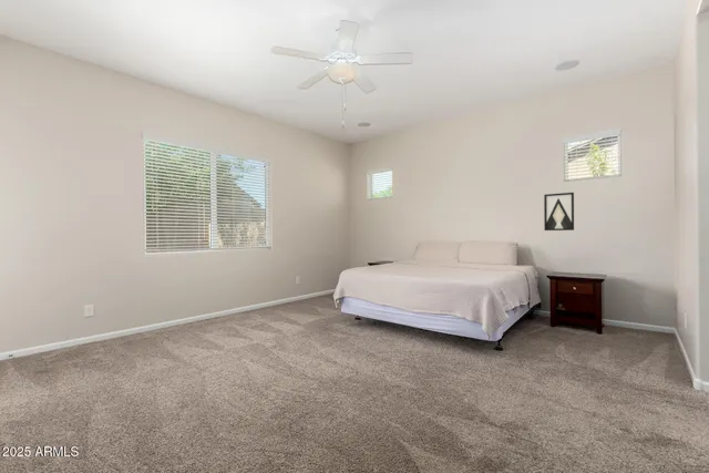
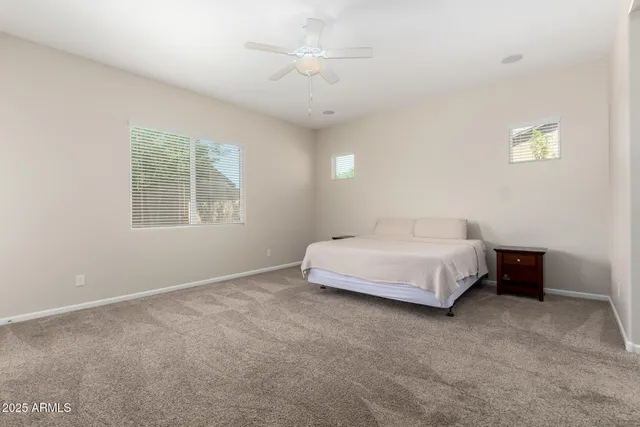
- wall art (558, 212)
